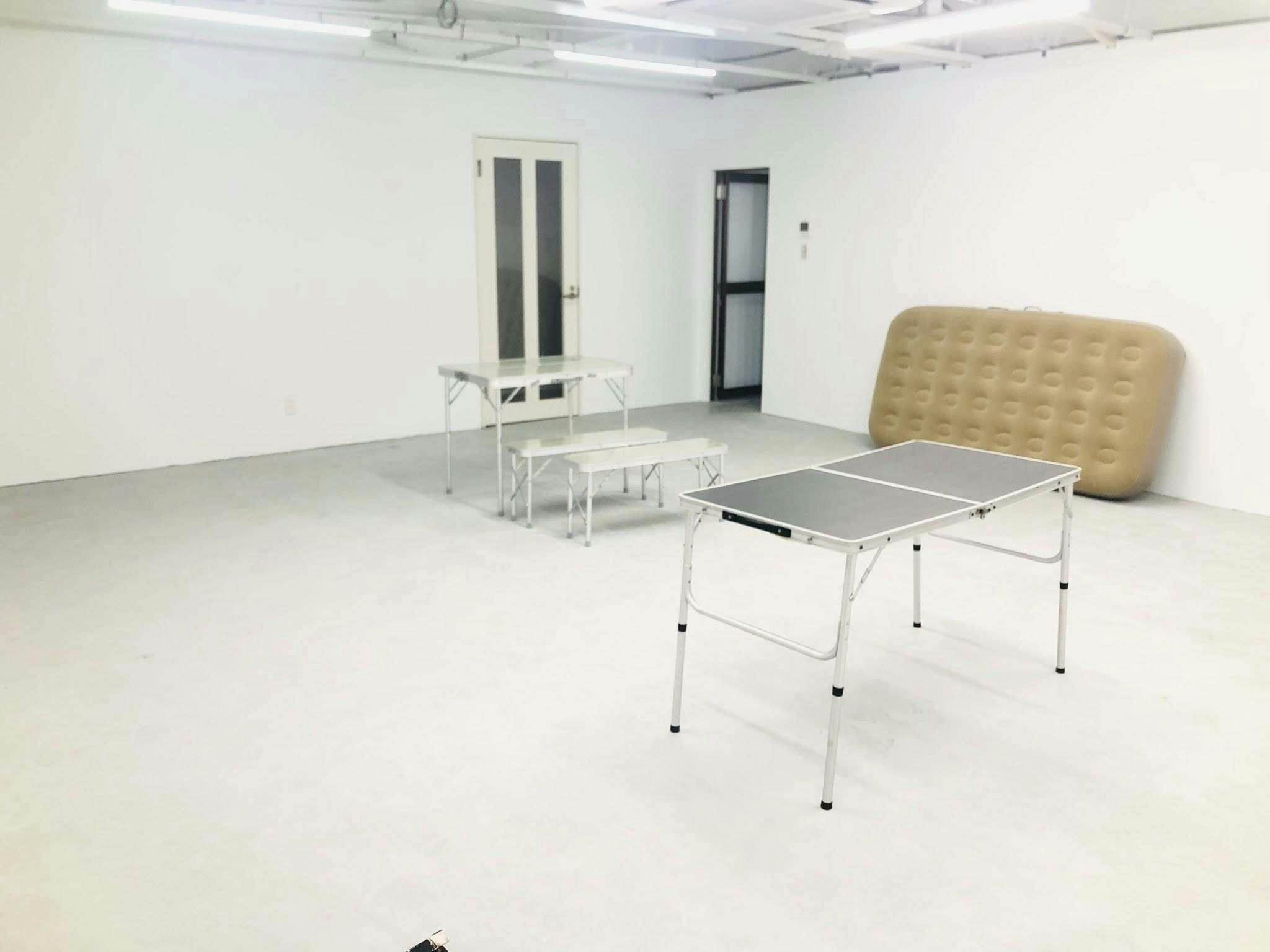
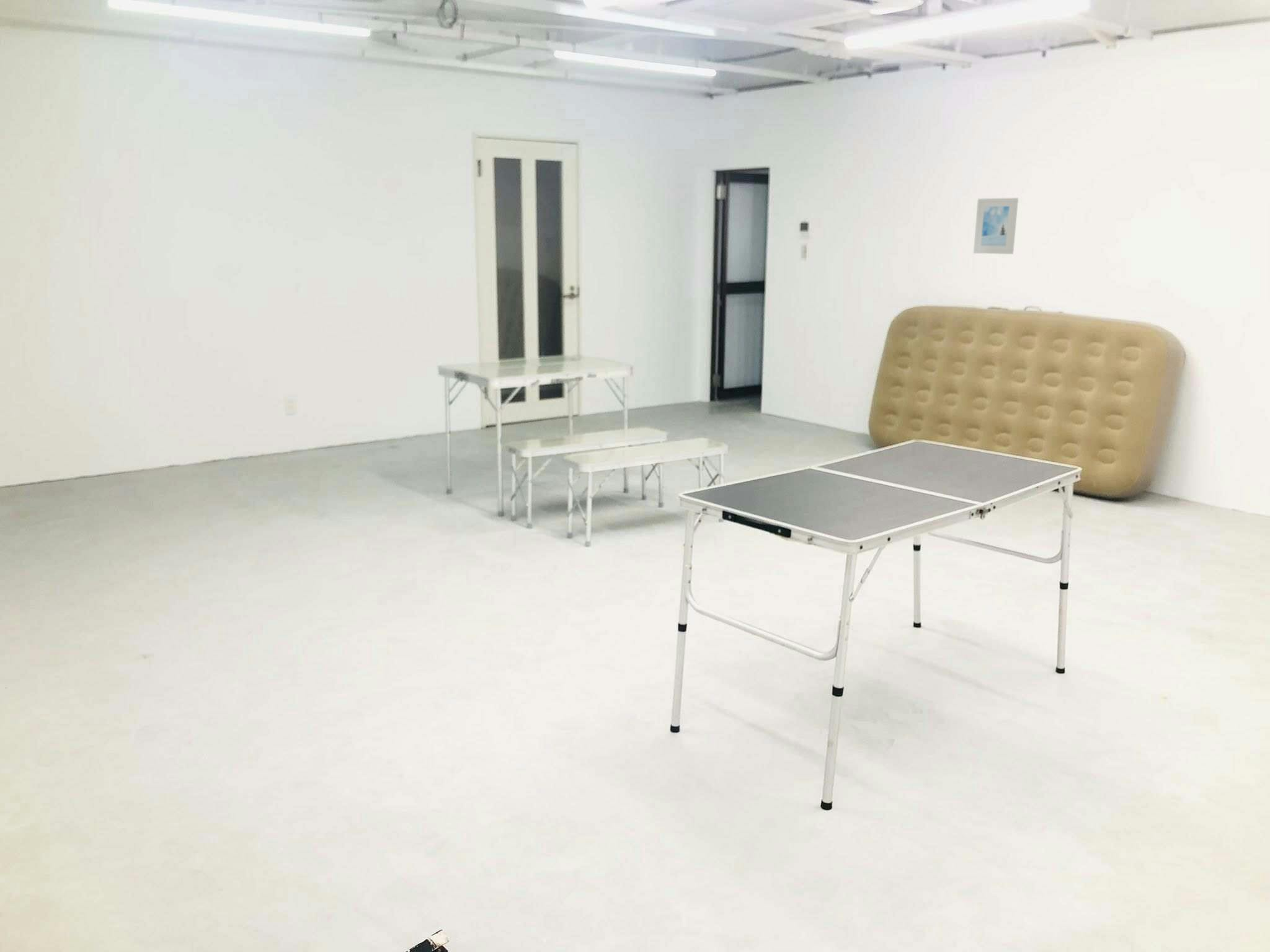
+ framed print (995, 226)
